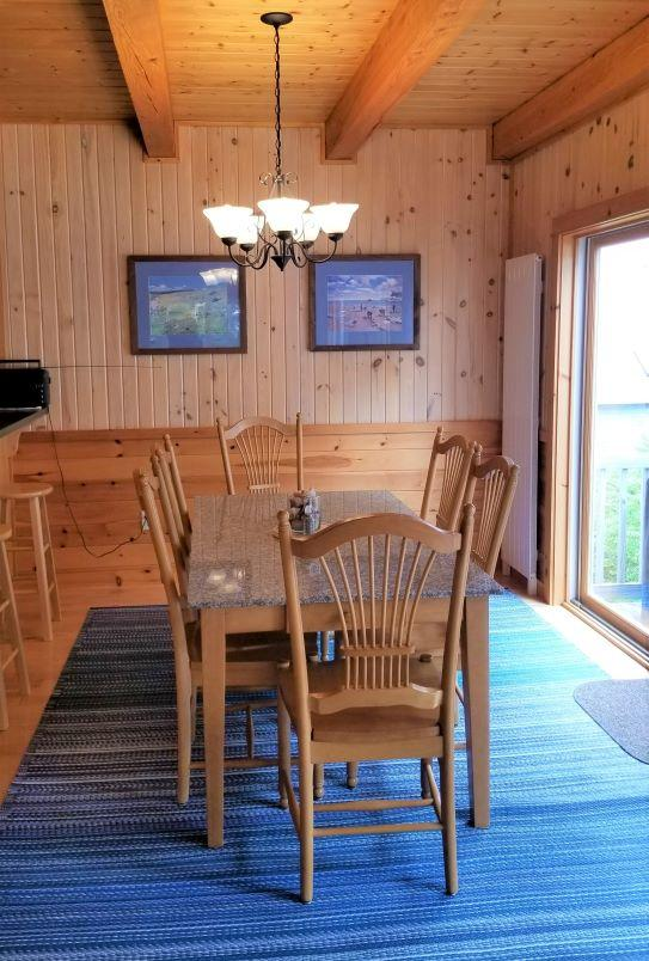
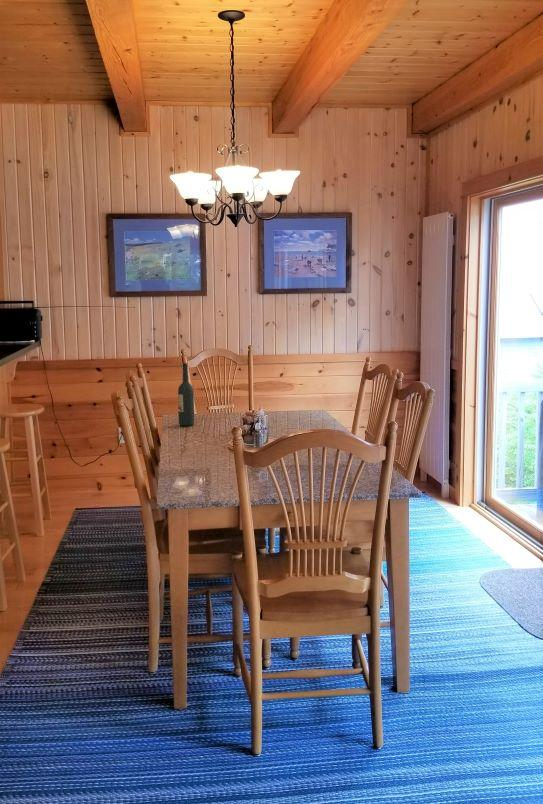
+ wine bottle (185, 394)
